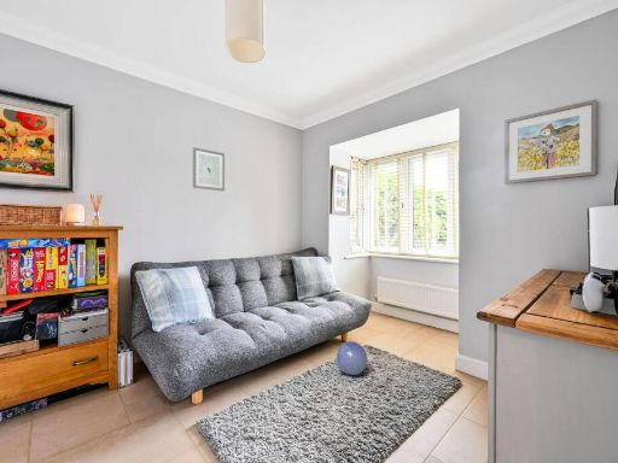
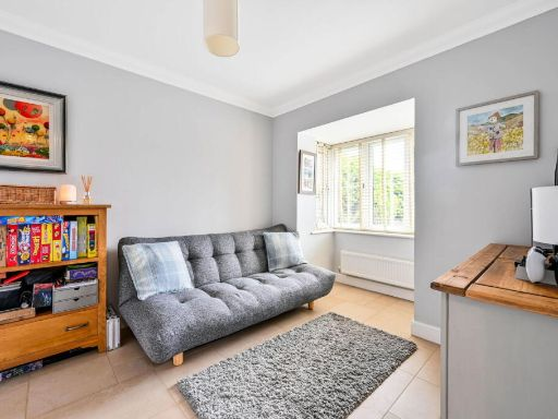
- ball (351, 357)
- wall art (209, 170)
